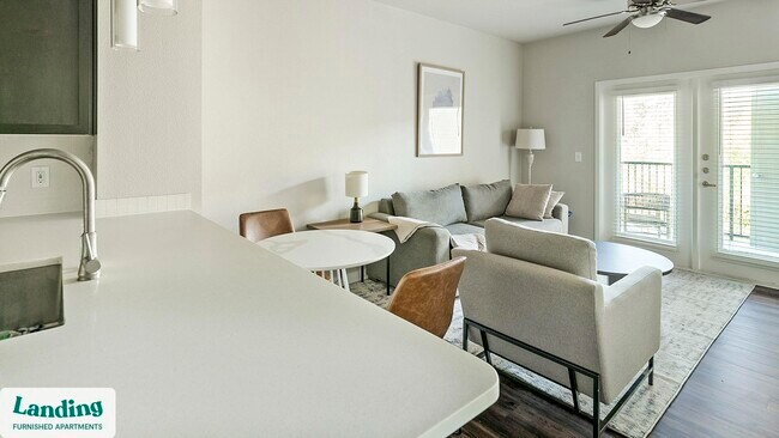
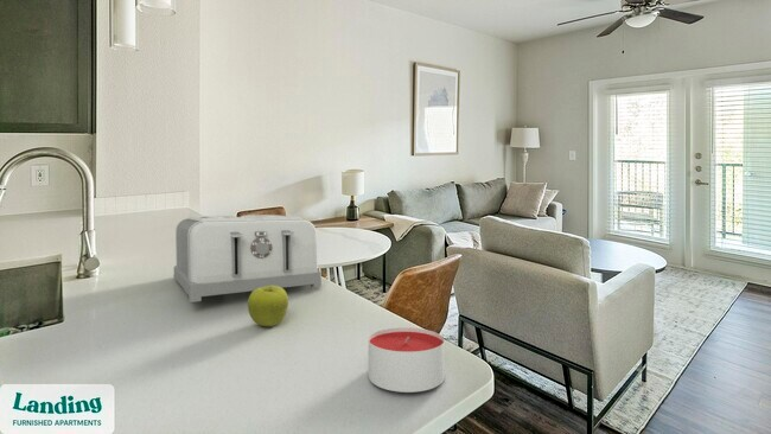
+ candle (406, 356)
+ toaster (246, 250)
+ fruit (268, 305)
